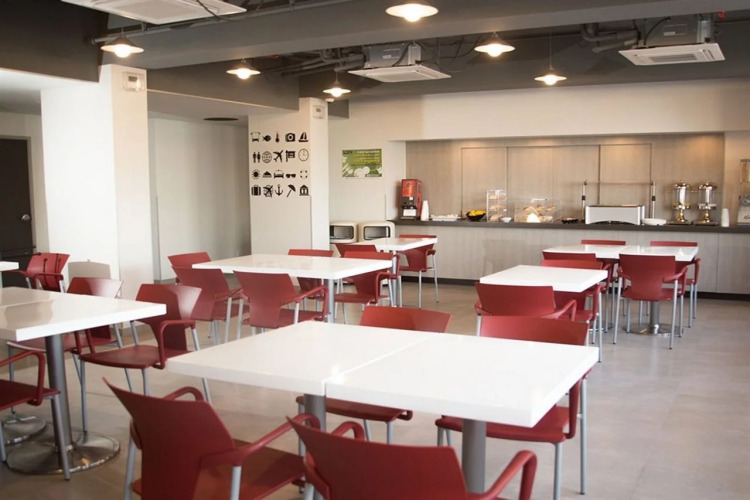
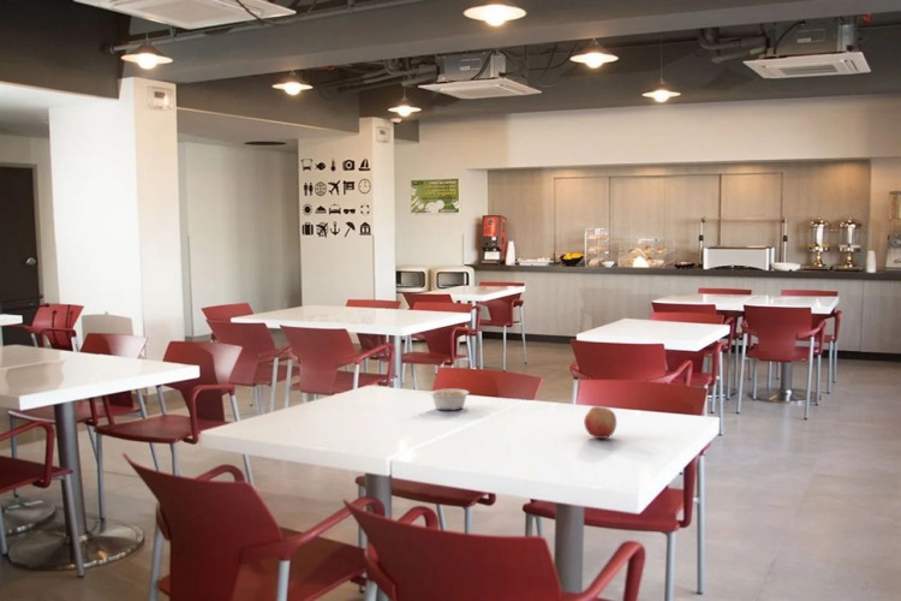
+ legume (448, 398)
+ fruit (599, 422)
